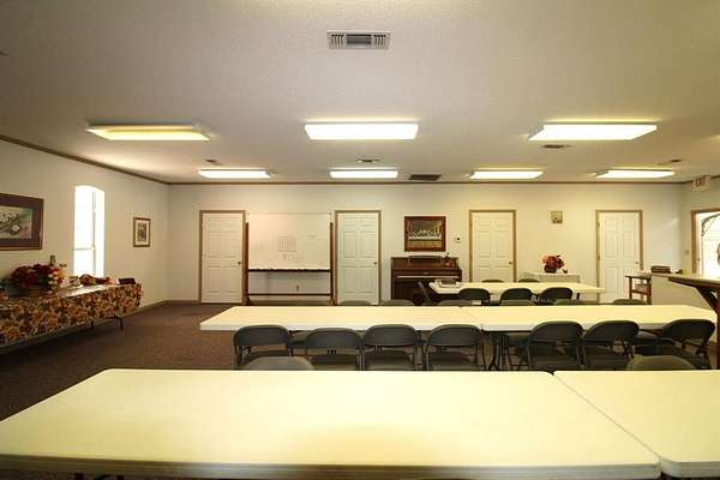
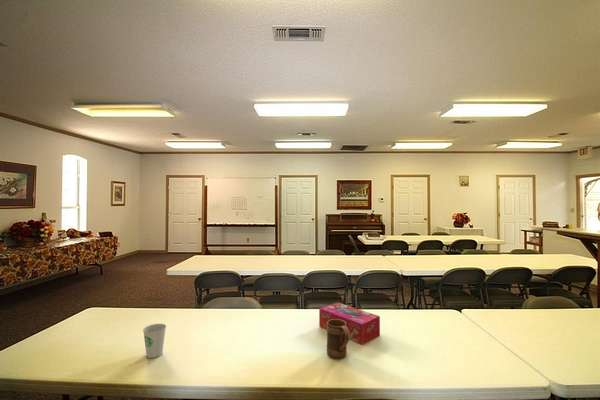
+ tissue box (348, 321)
+ mug (339, 340)
+ paper cup (154, 341)
